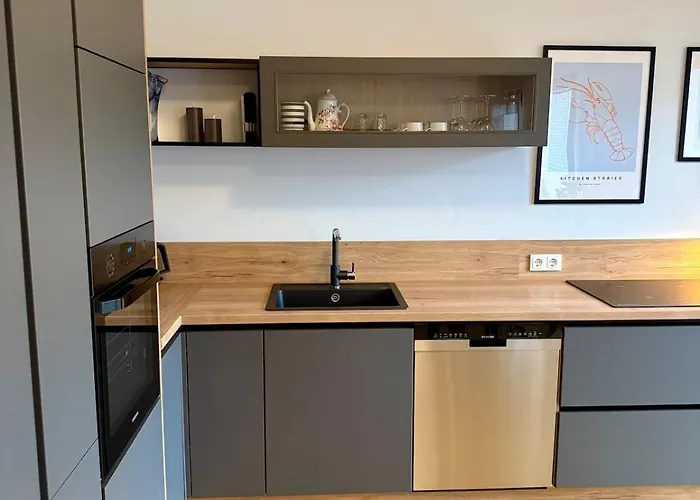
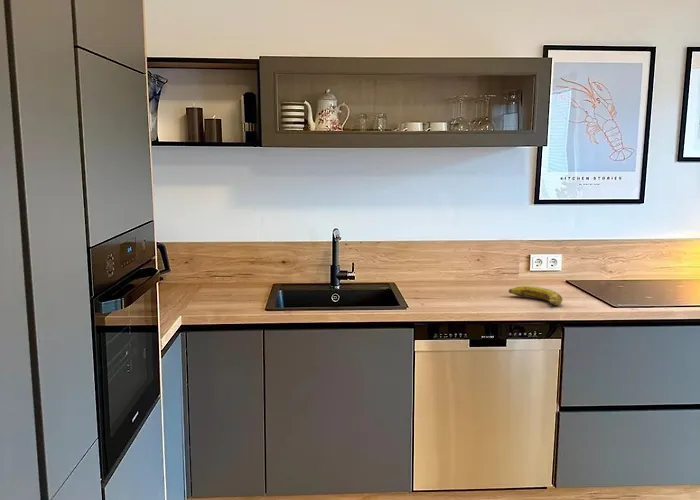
+ banana (536, 295)
